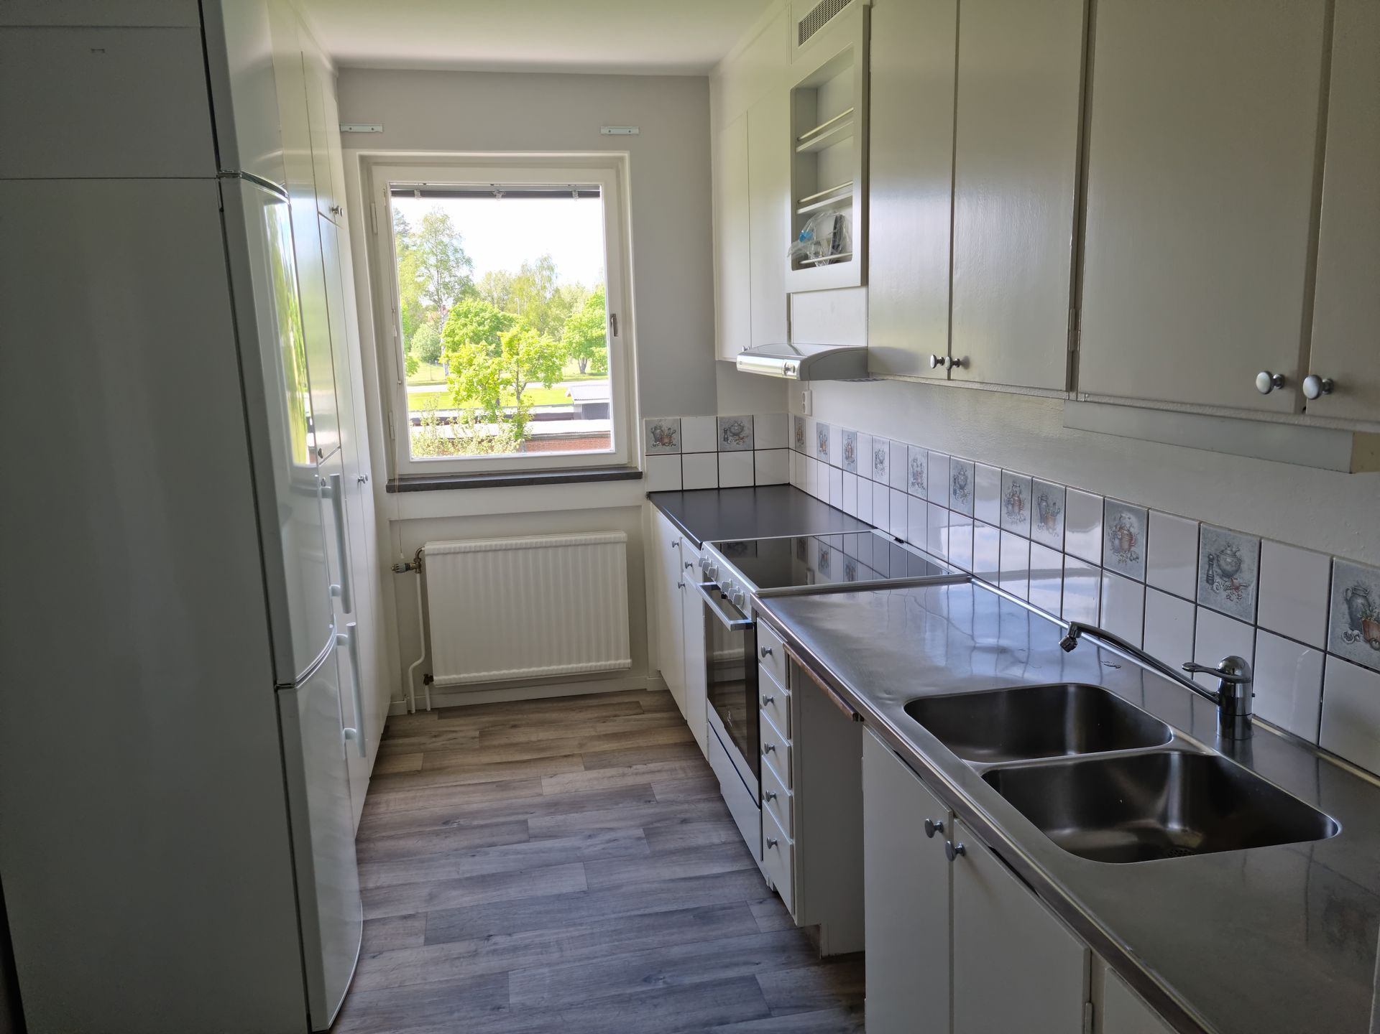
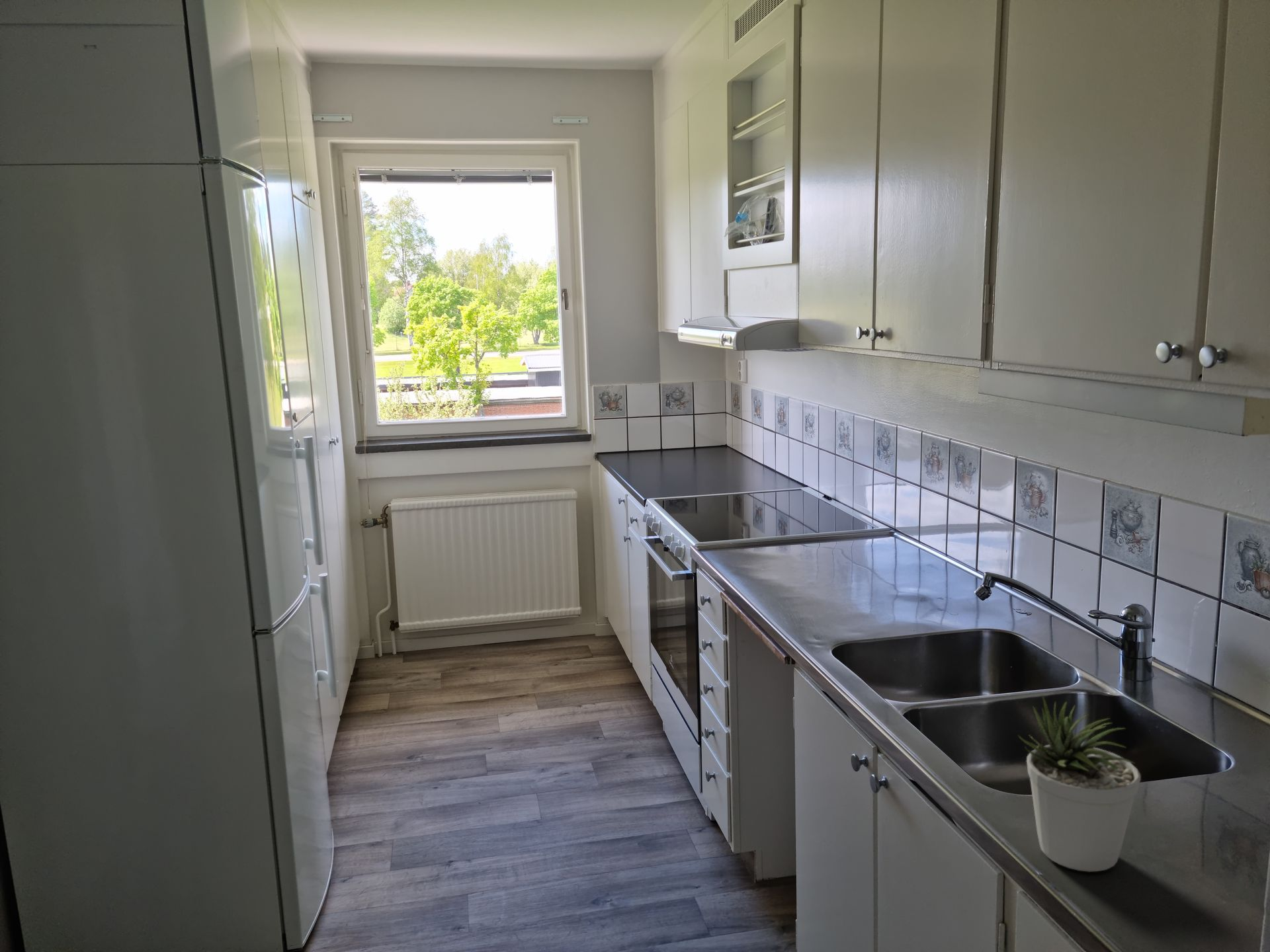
+ potted plant (1078, 776)
